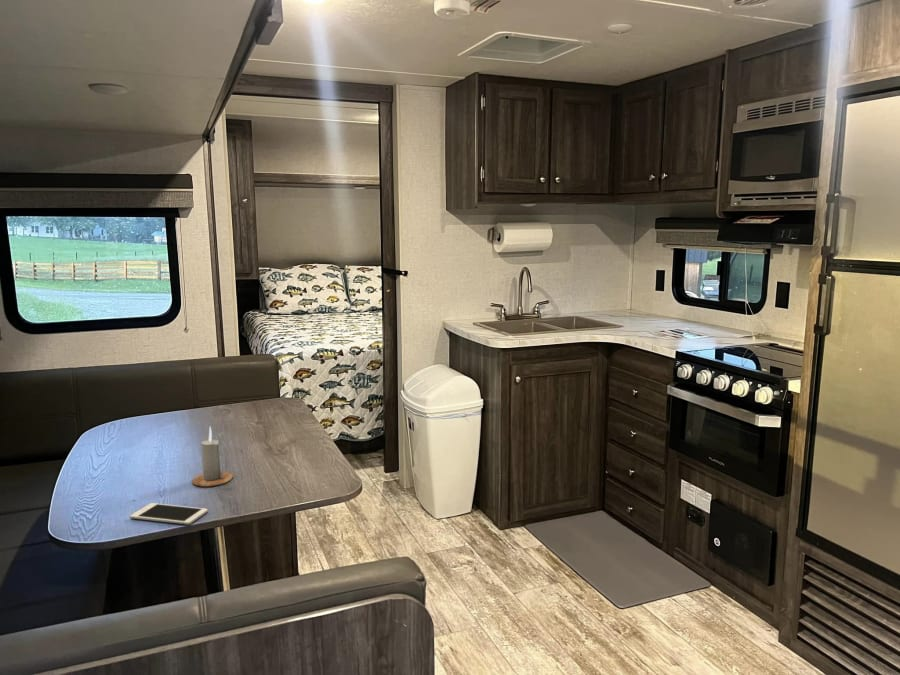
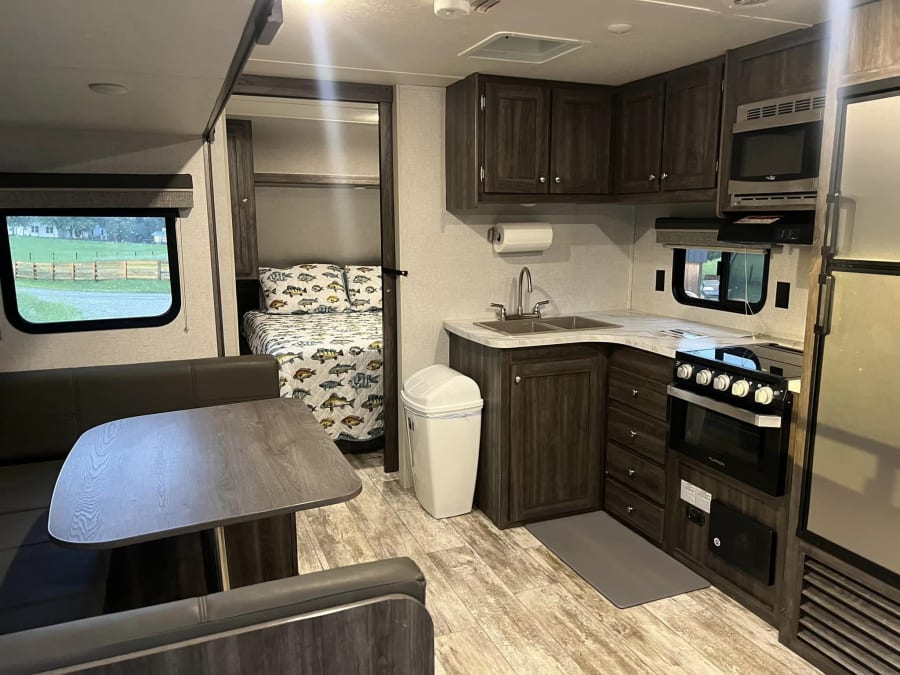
- candle (210, 452)
- cell phone (169, 513)
